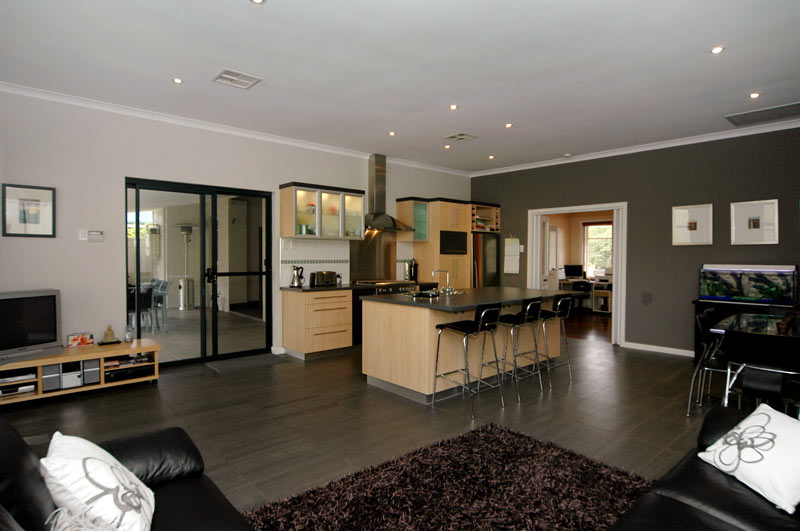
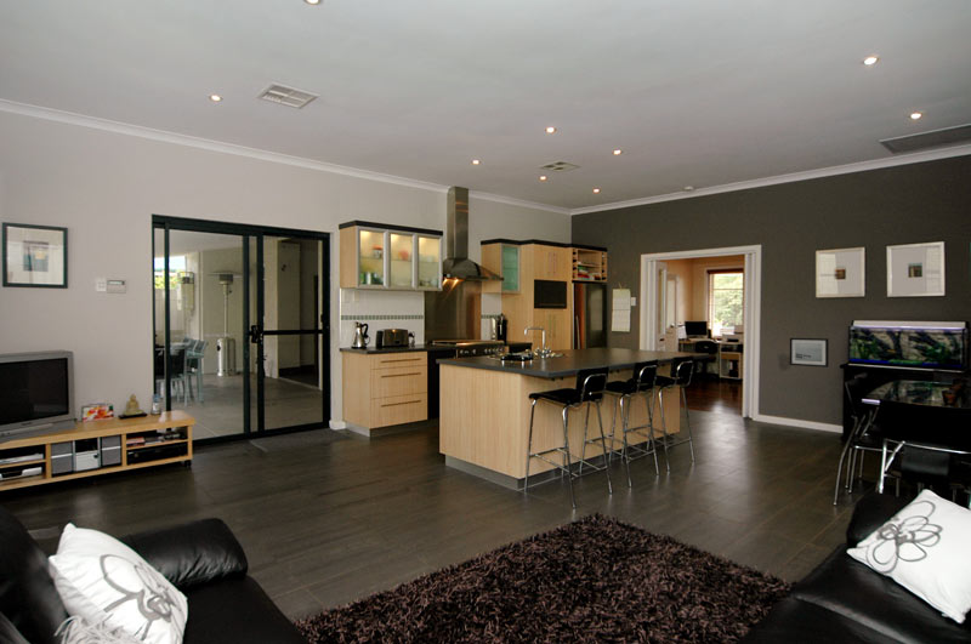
+ wall art (808, 352)
